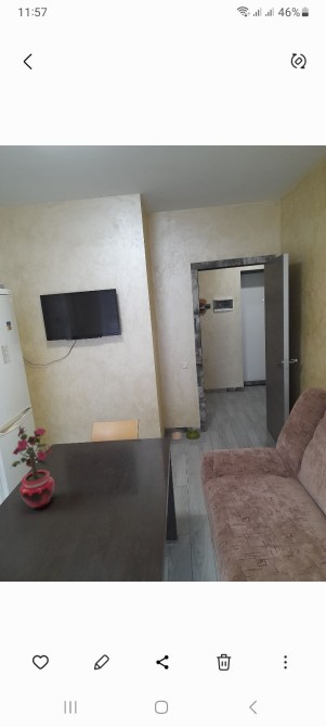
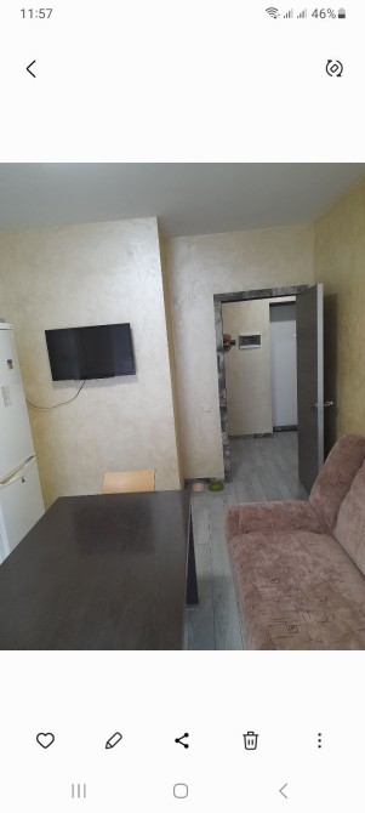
- potted plant (31, 467)
